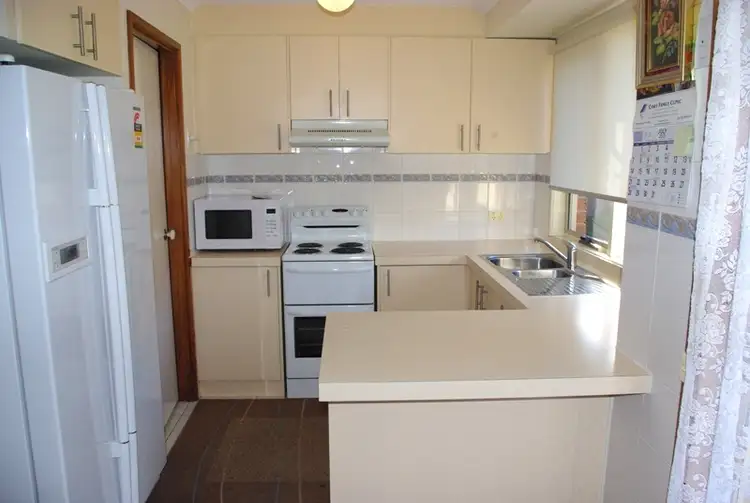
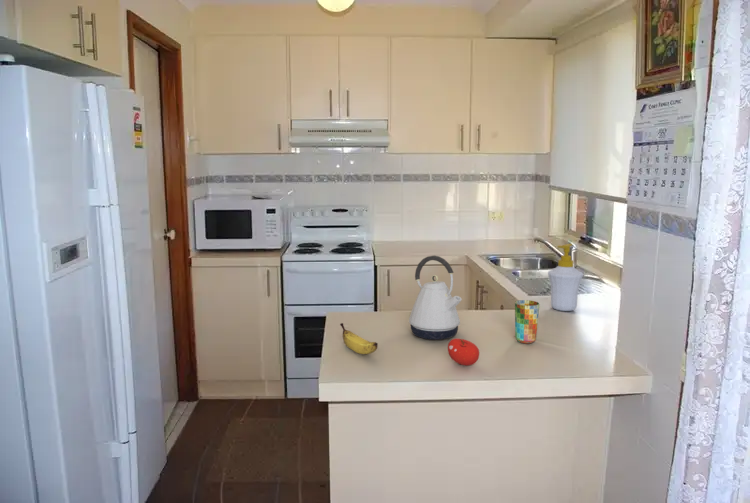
+ cup (526, 322)
+ kettle (436, 295)
+ fruit (463, 351)
+ soap bottle (565, 276)
+ banana (358, 340)
